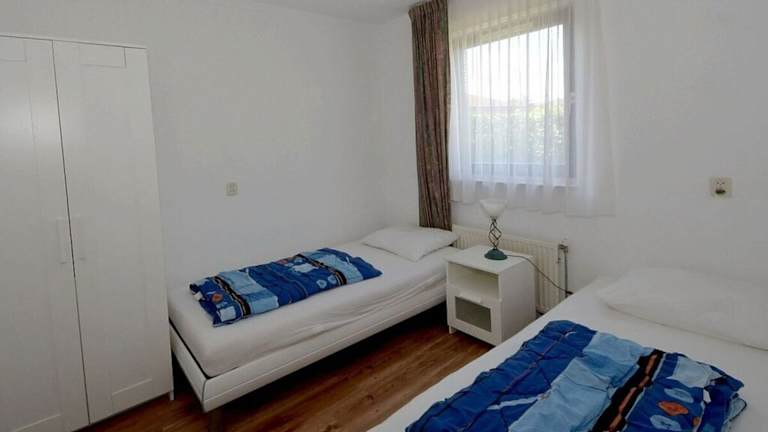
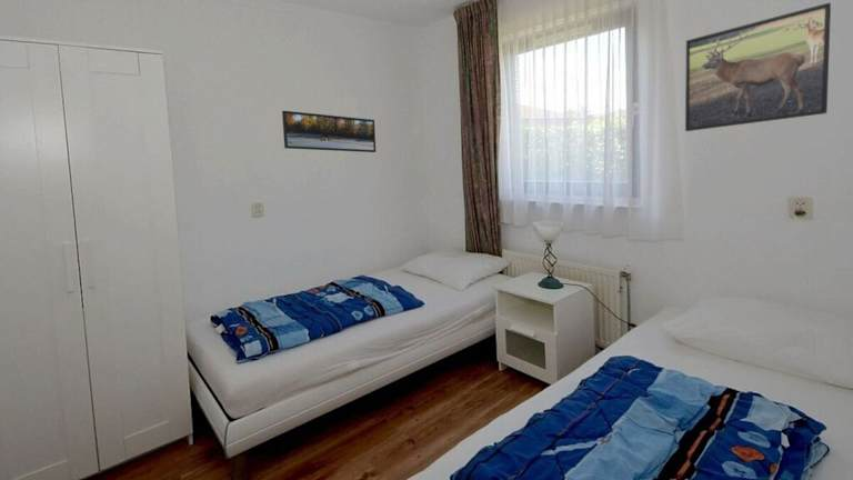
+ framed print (750, 73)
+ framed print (332, 132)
